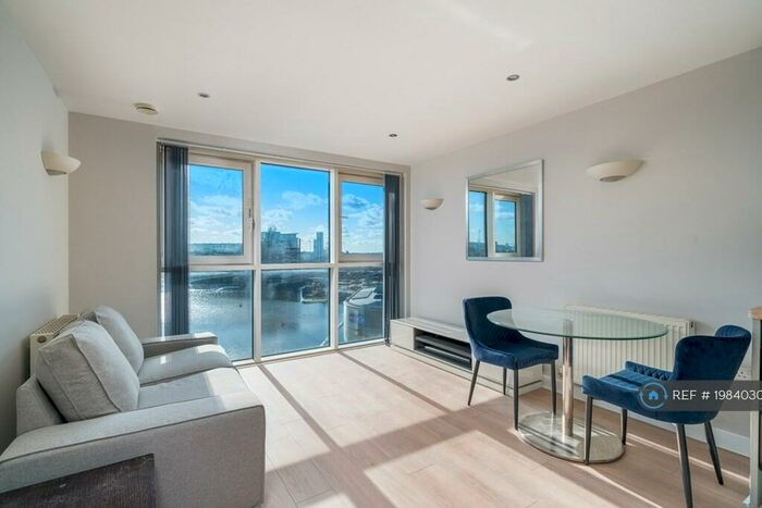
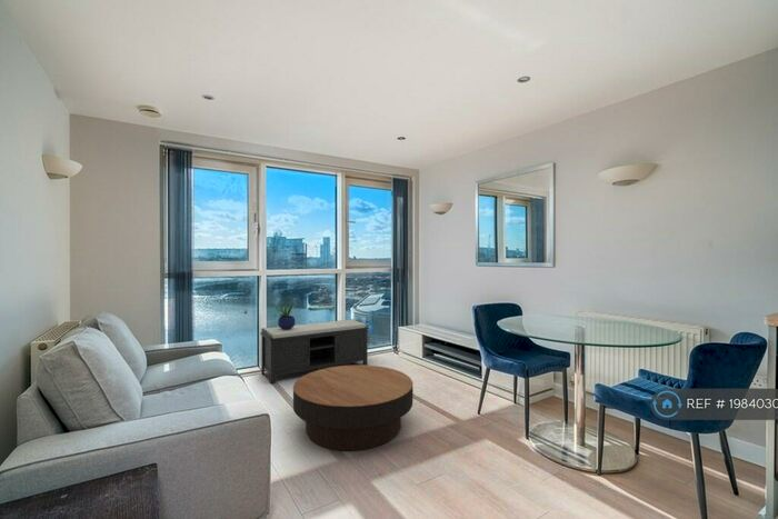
+ coffee table (353, 403)
+ potted plant (285, 315)
+ bench (316, 347)
